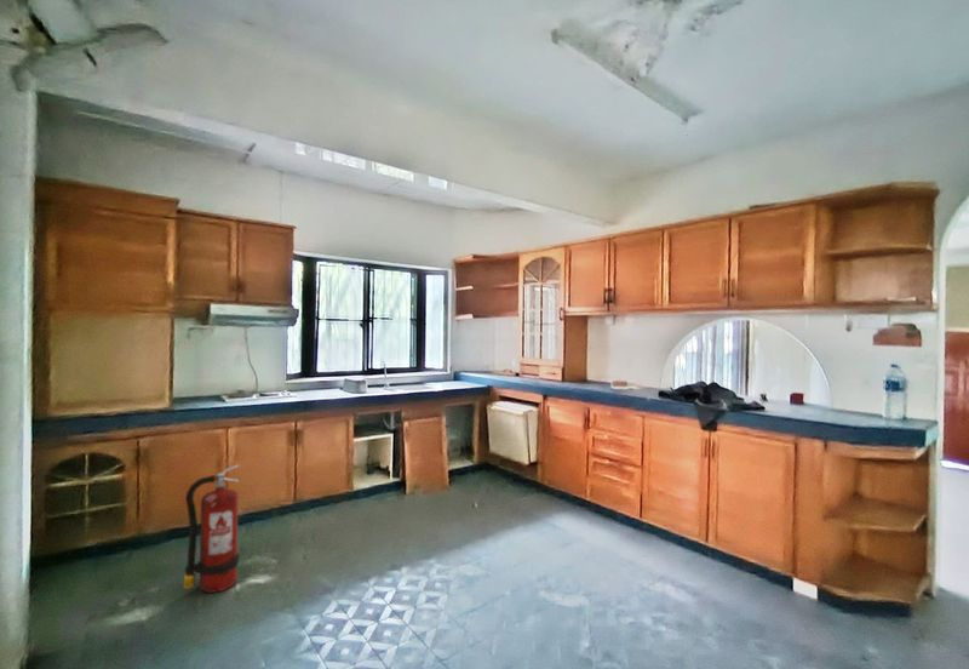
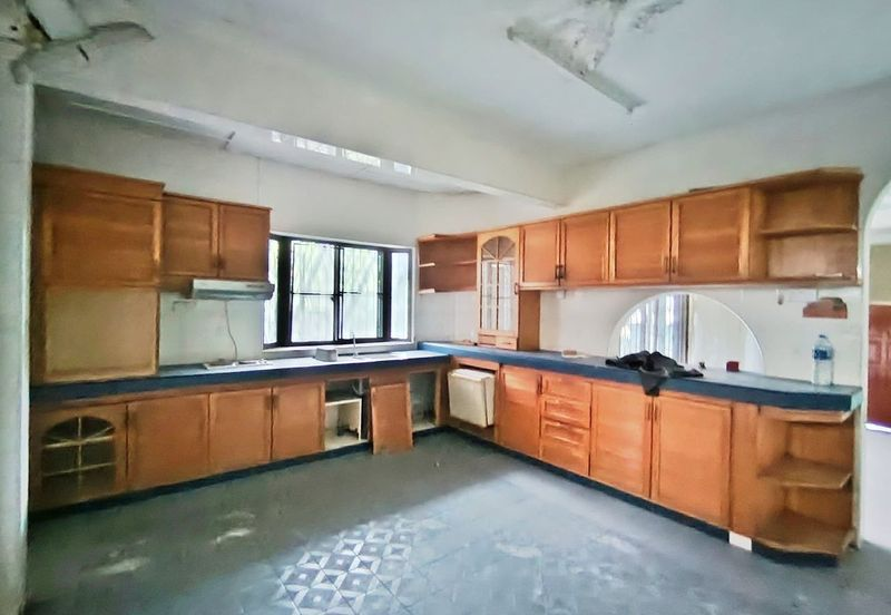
- fire extinguisher (212, 527)
